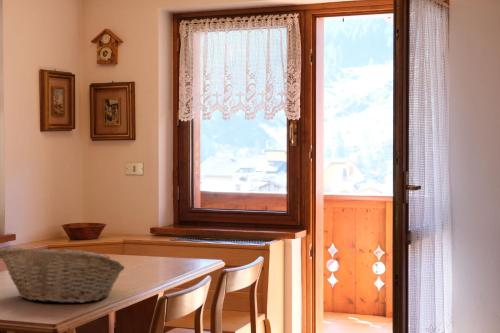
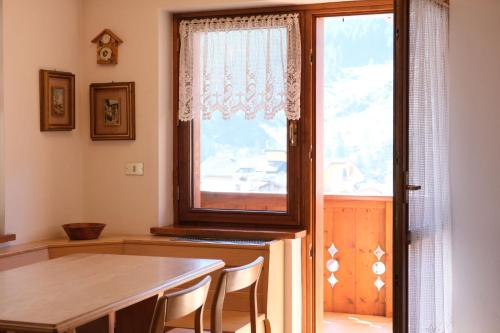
- fruit basket (61, 270)
